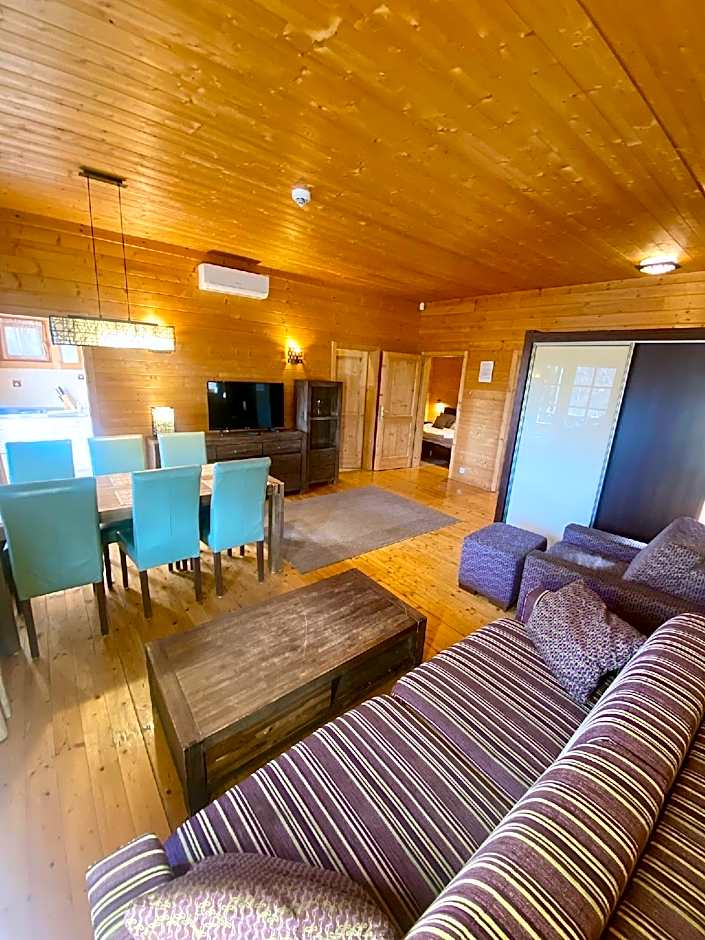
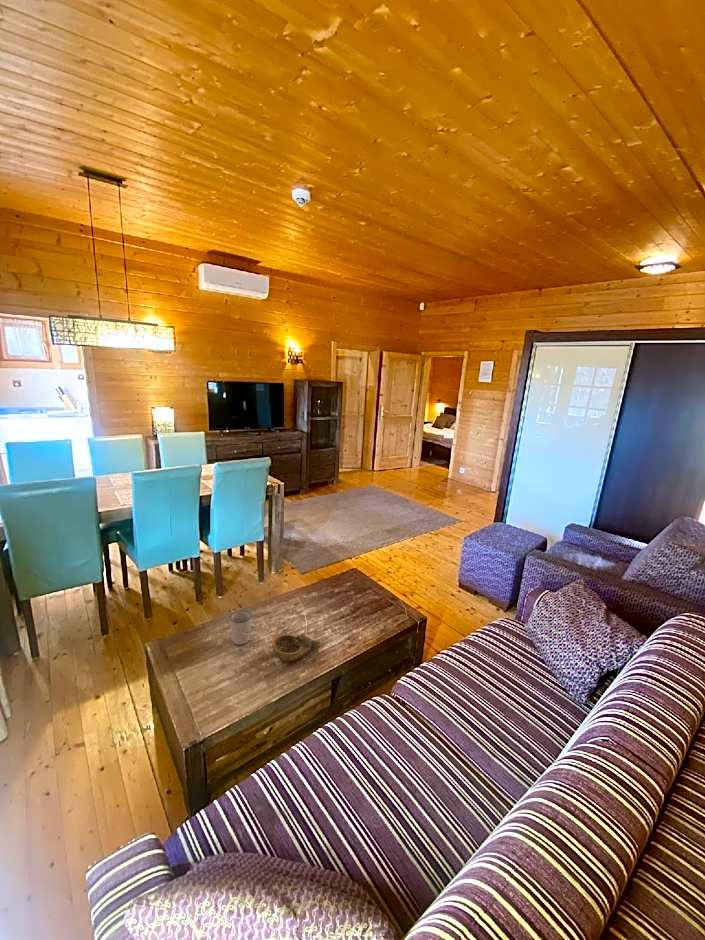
+ cup (242, 628)
+ decorative bowl (296, 645)
